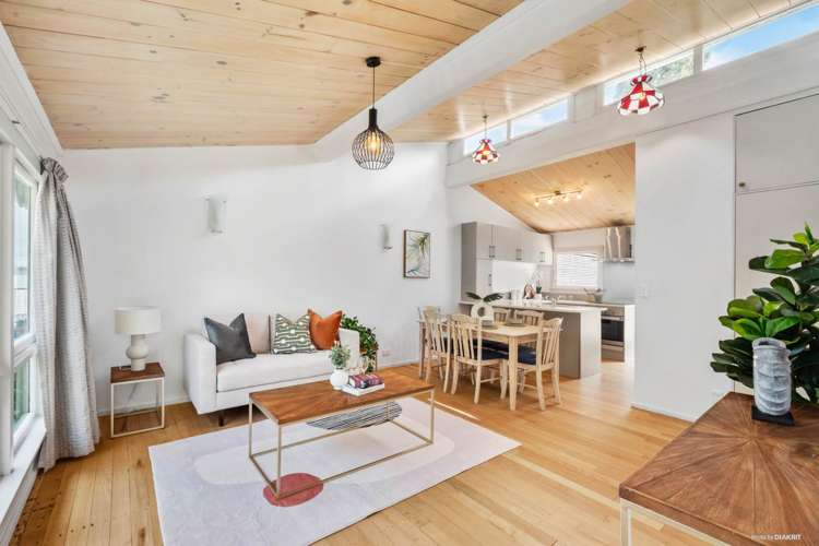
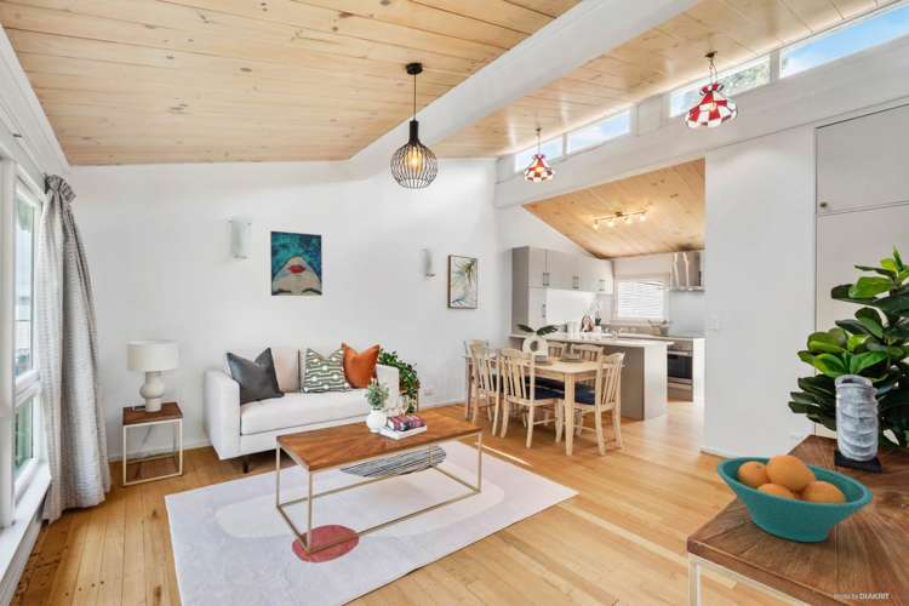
+ wall art (297, 264)
+ fruit bowl (788, 491)
